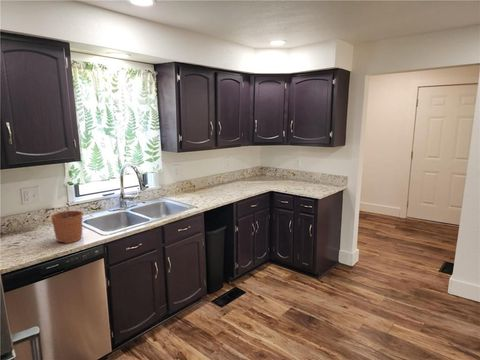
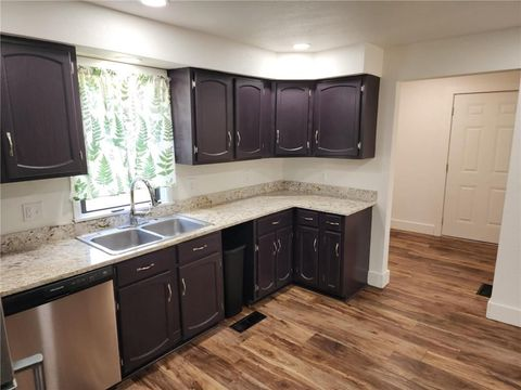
- plant pot (67, 220)
